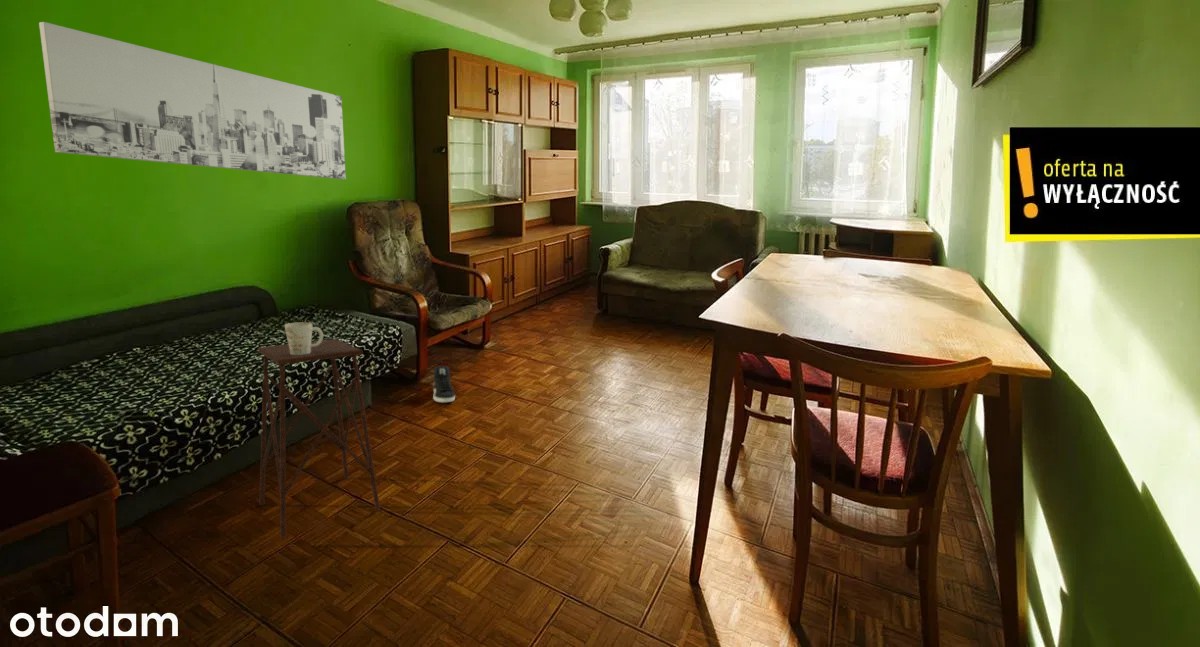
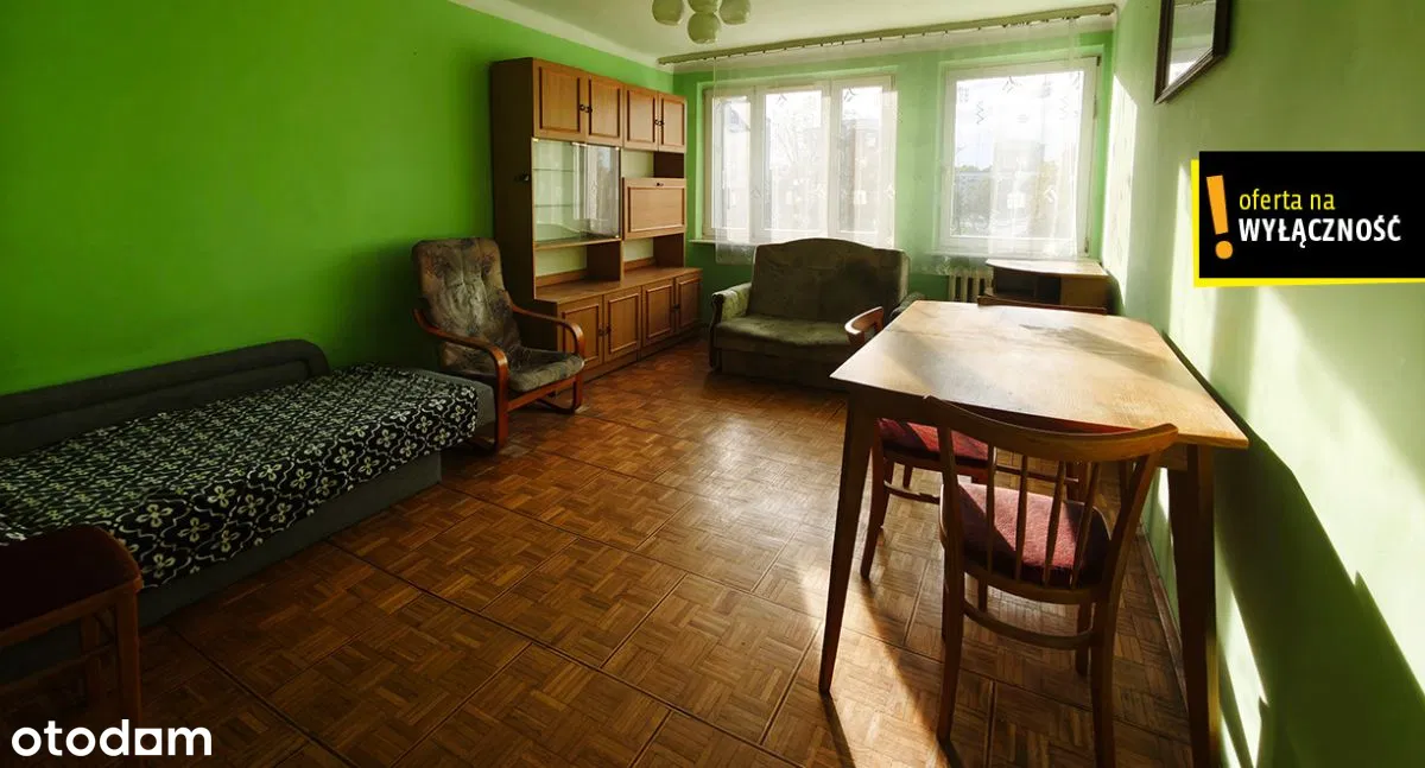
- wall art (226, 118)
- mug (305, 337)
- side table (317, 426)
- sneaker (442, 382)
